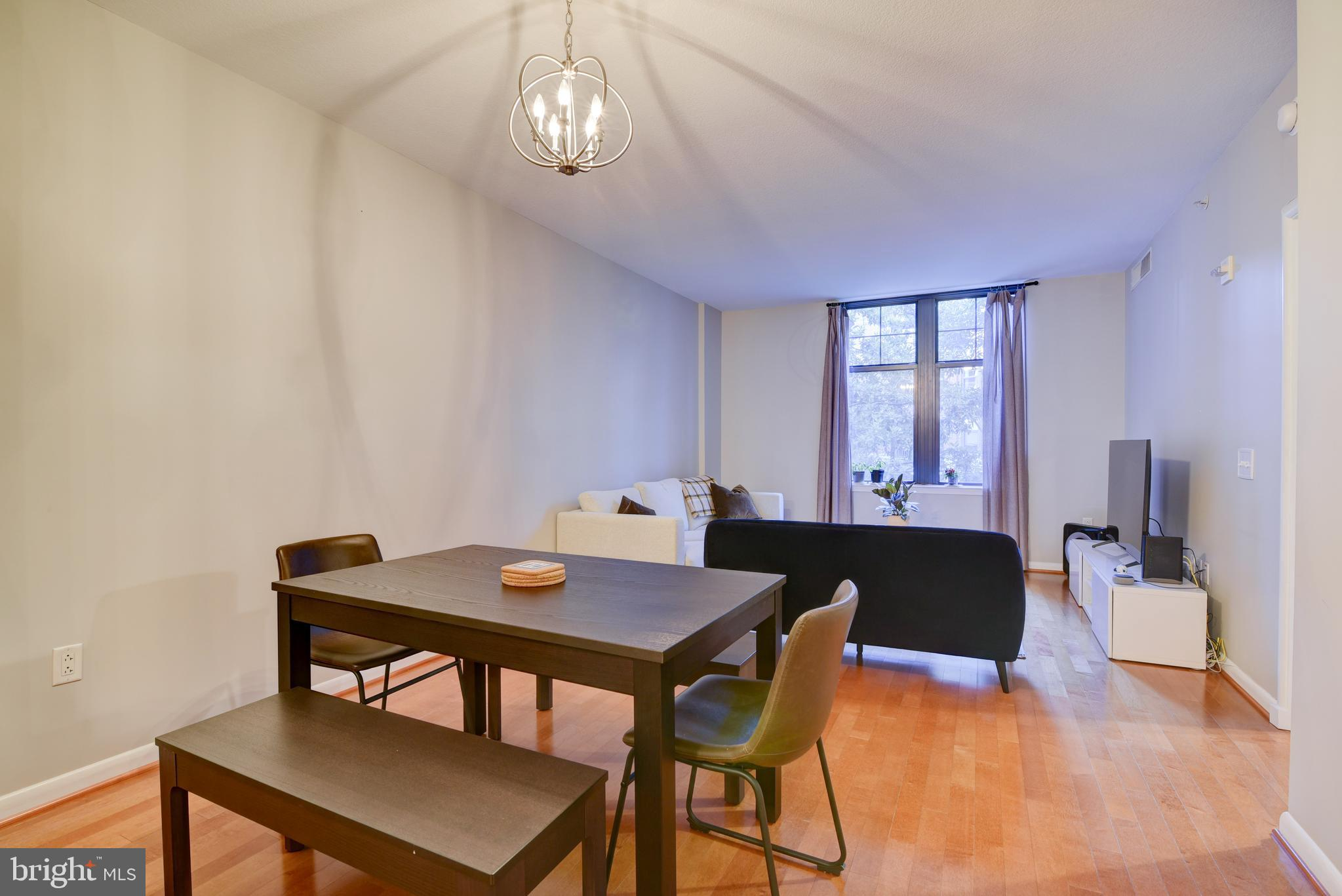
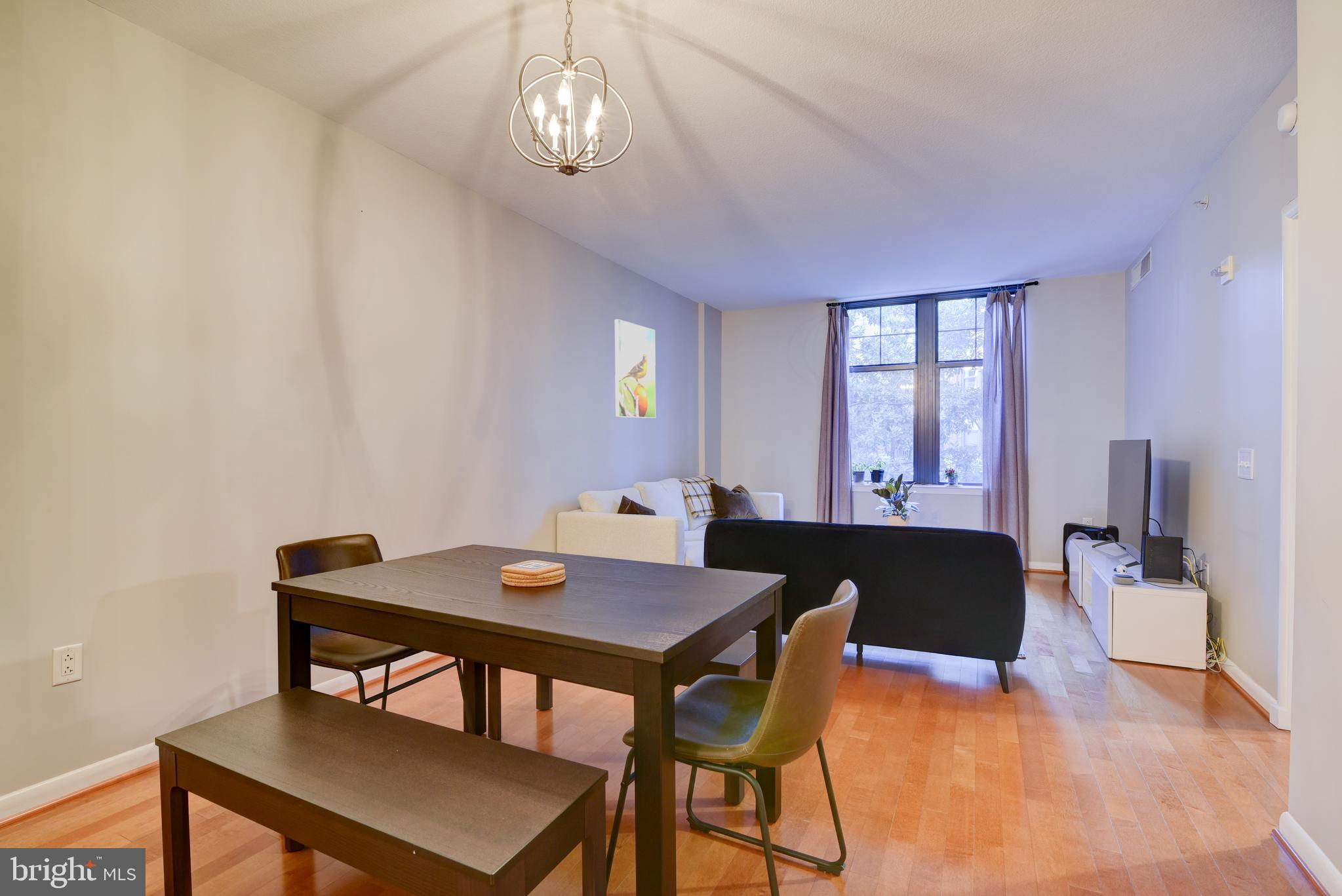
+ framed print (636, 371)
